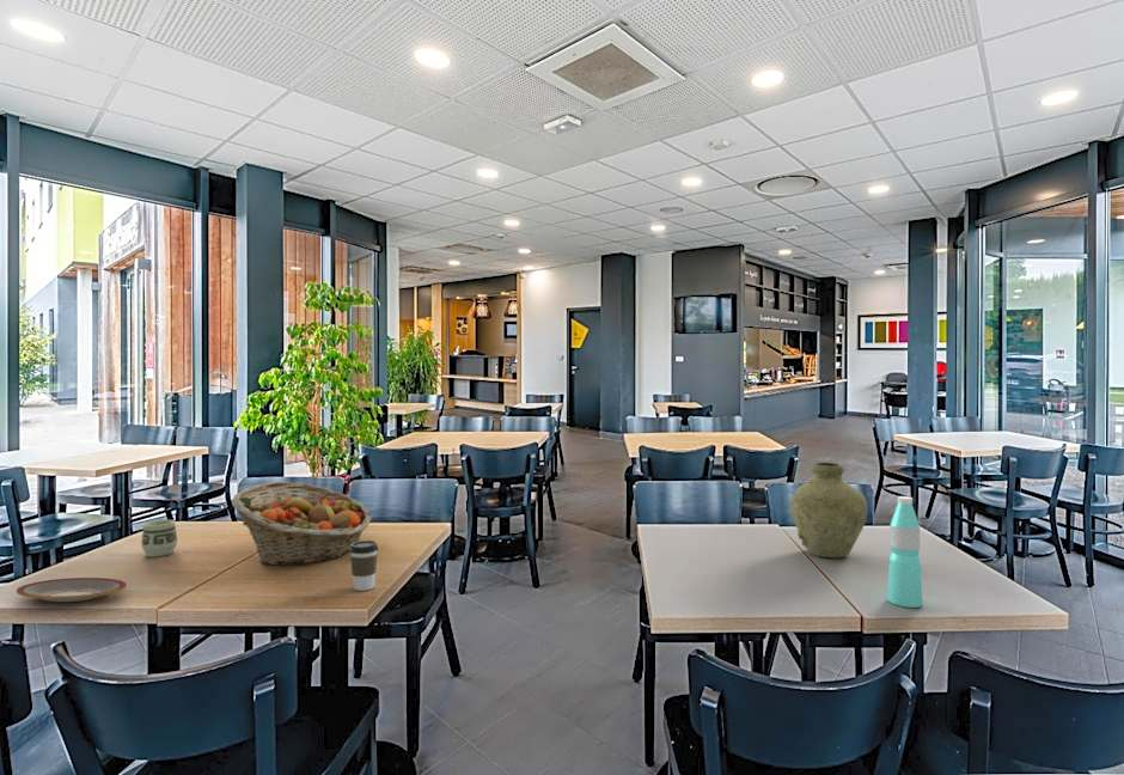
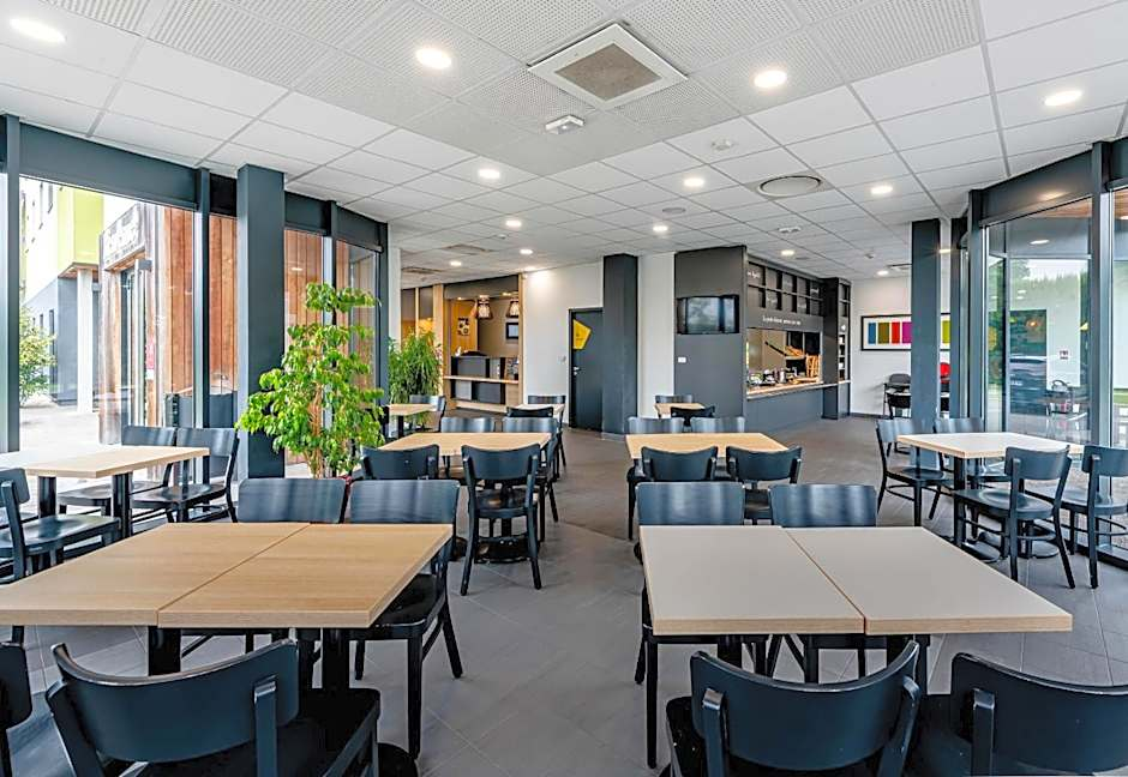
- fruit basket (305, 518)
- coffee cup (364, 565)
- cup (159, 537)
- vase (827, 508)
- water bottle (904, 549)
- plate (72, 591)
